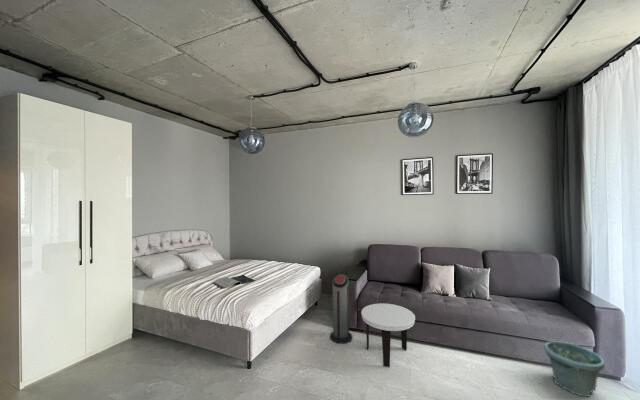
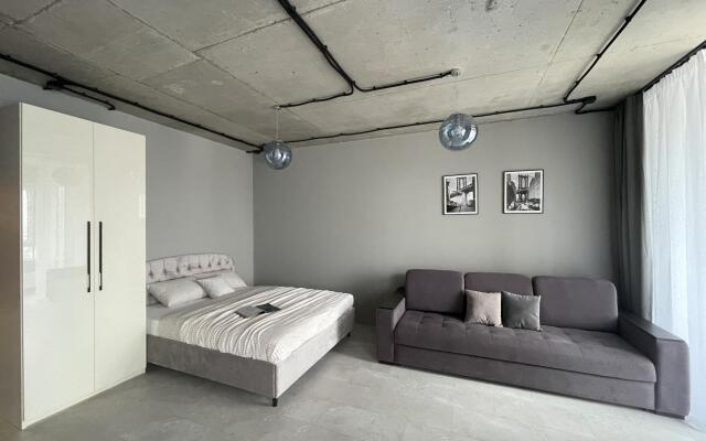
- air purifier (340, 306)
- pot (573, 367)
- side table (387, 333)
